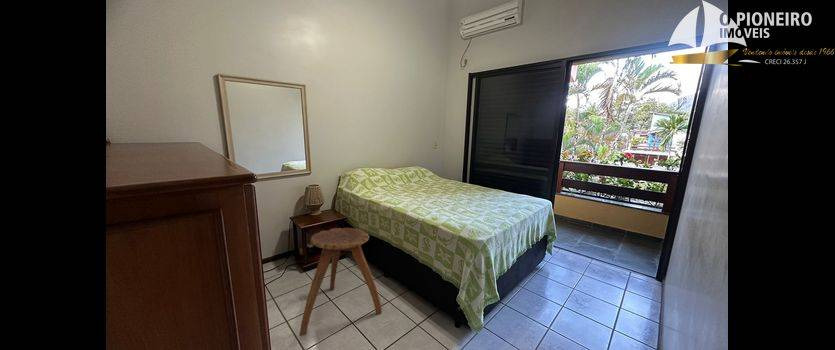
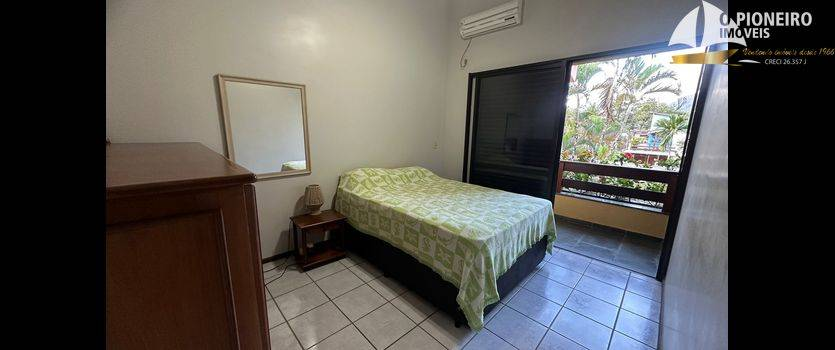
- stool (331, 275)
